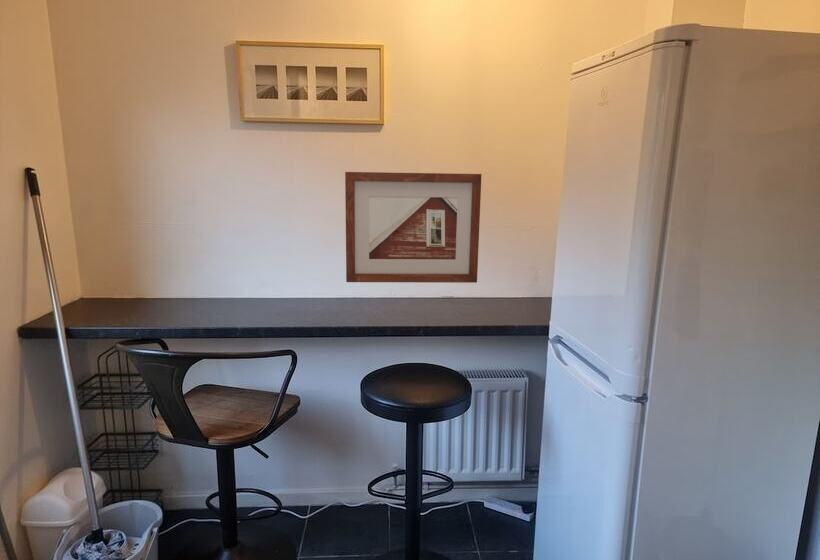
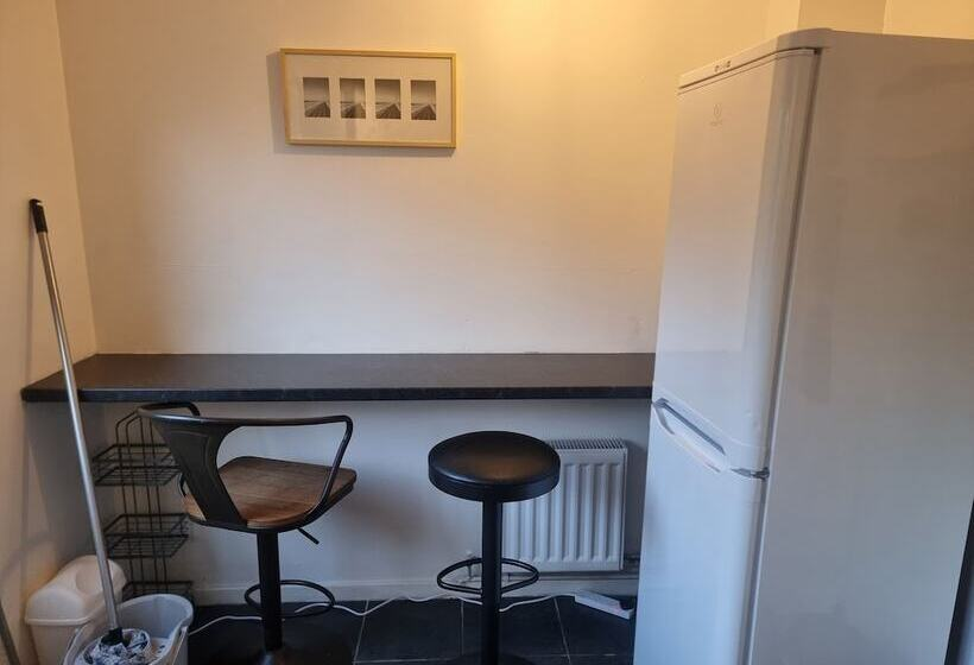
- picture frame (412, 228)
